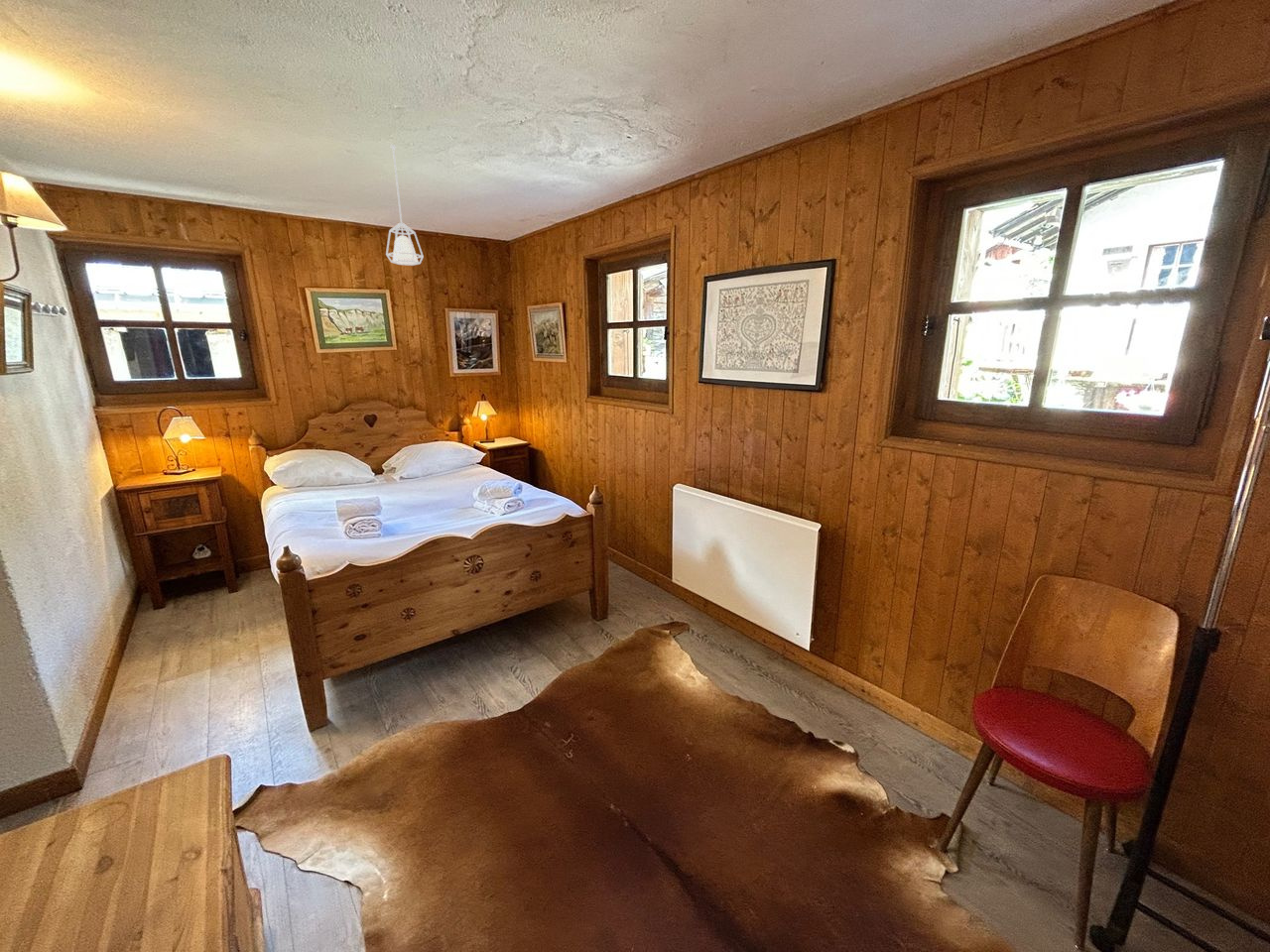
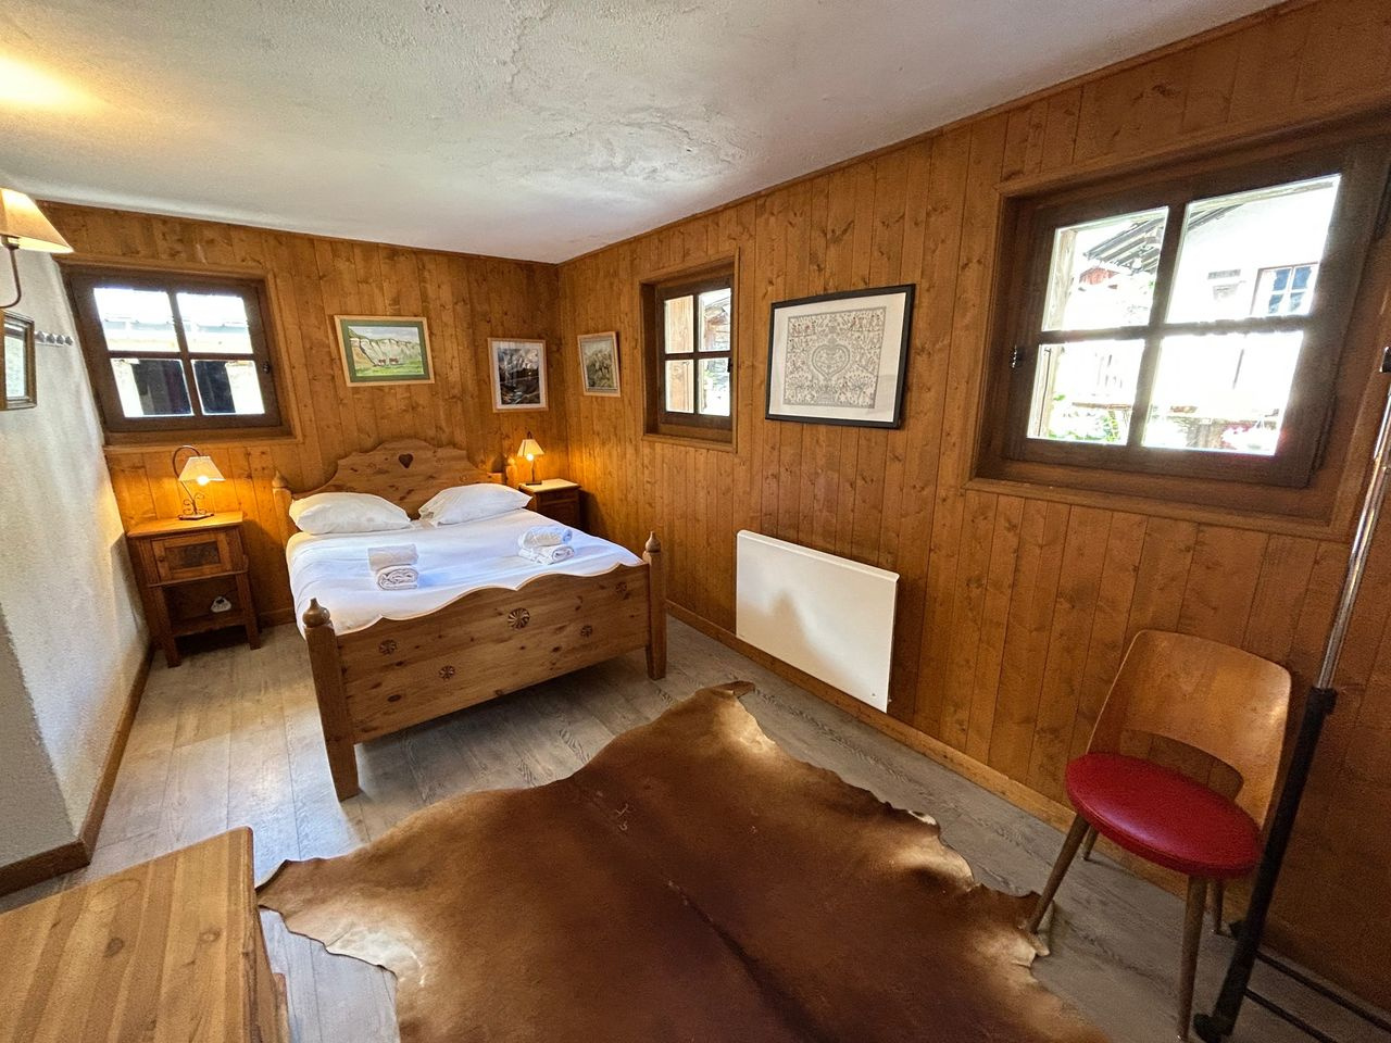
- pendant lamp (399, 205)
